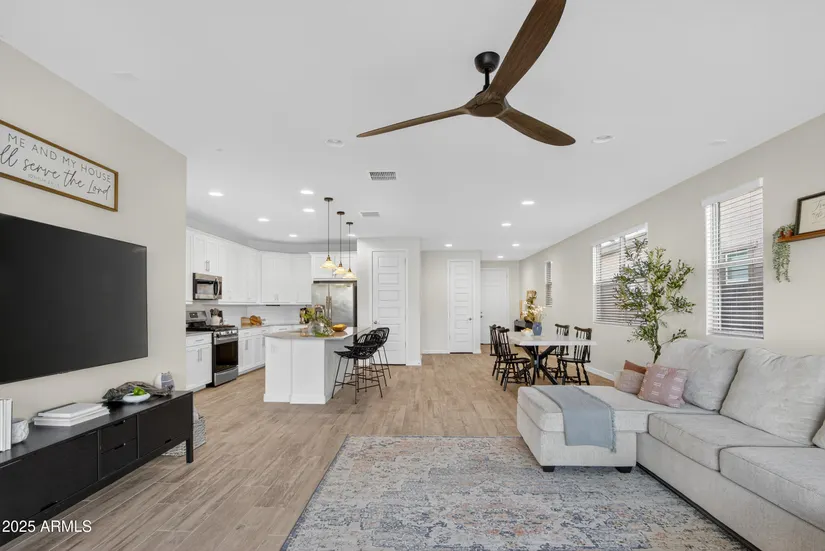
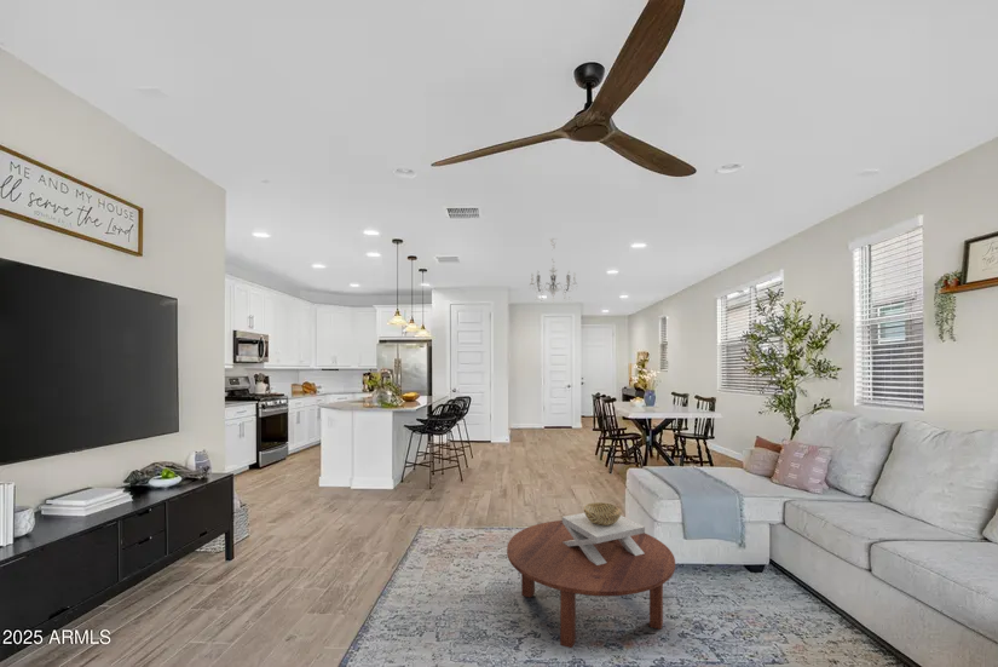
+ chandelier (553, 272)
+ coffee table (588, 579)
+ decorative bowl (602, 528)
